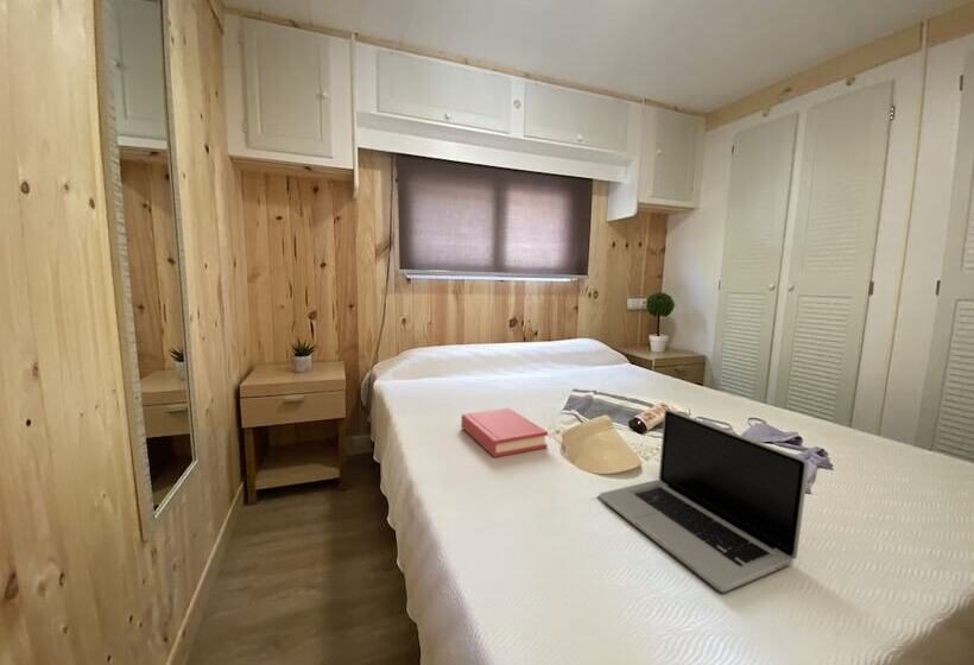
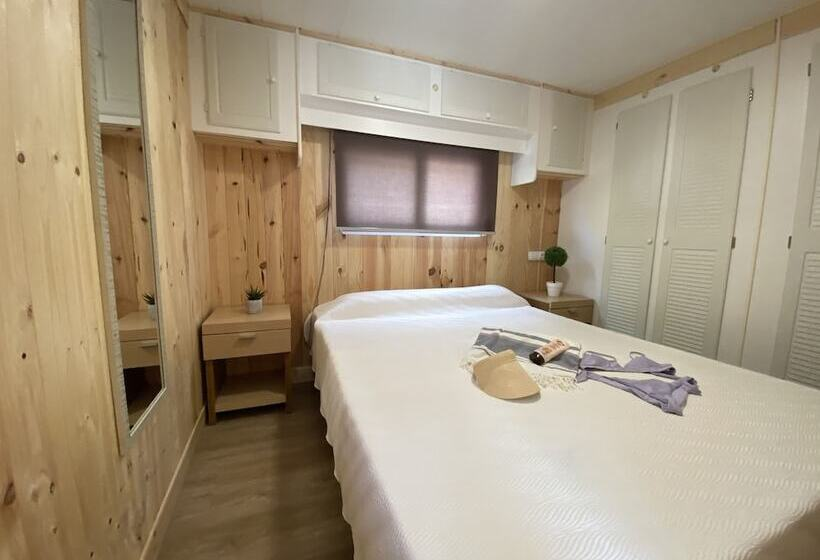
- laptop (688, 482)
- hardback book (501, 430)
